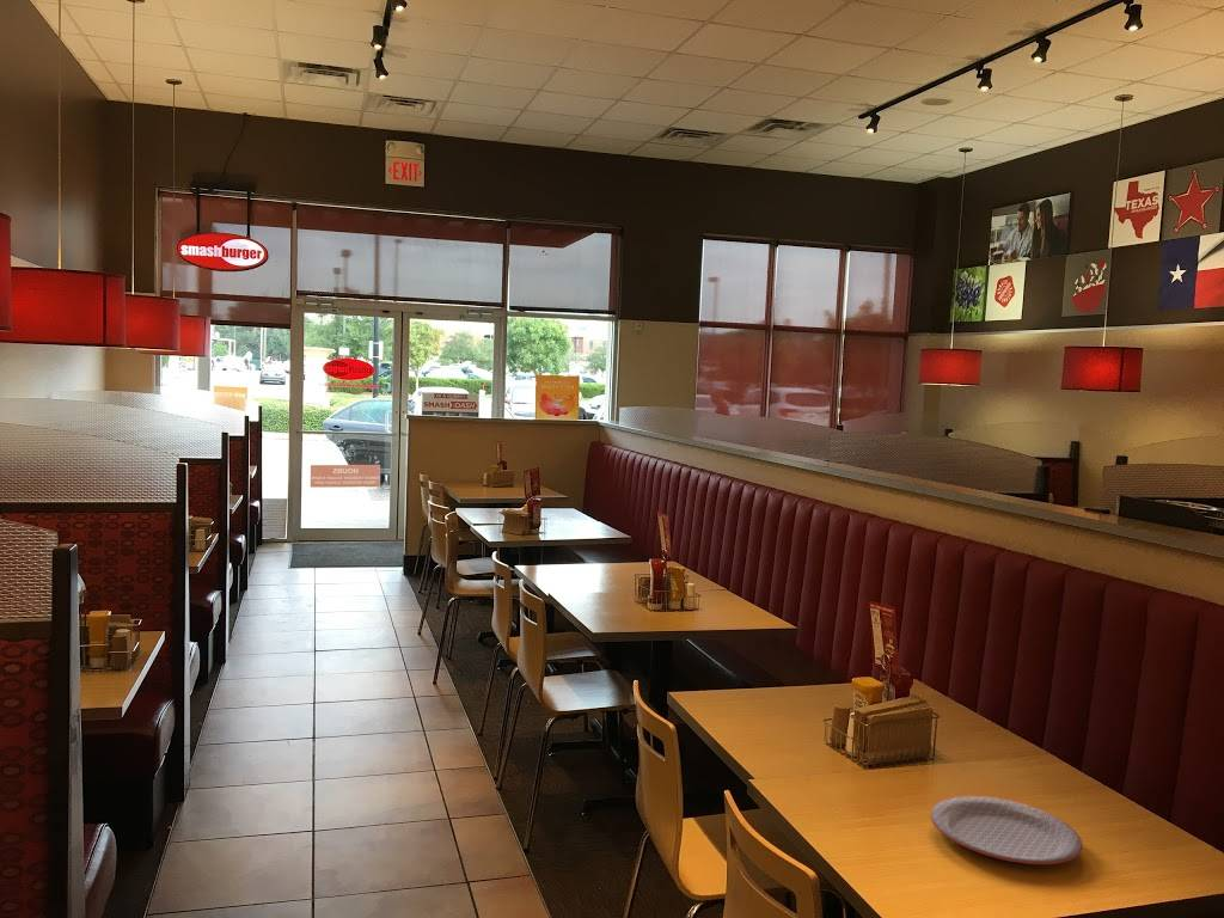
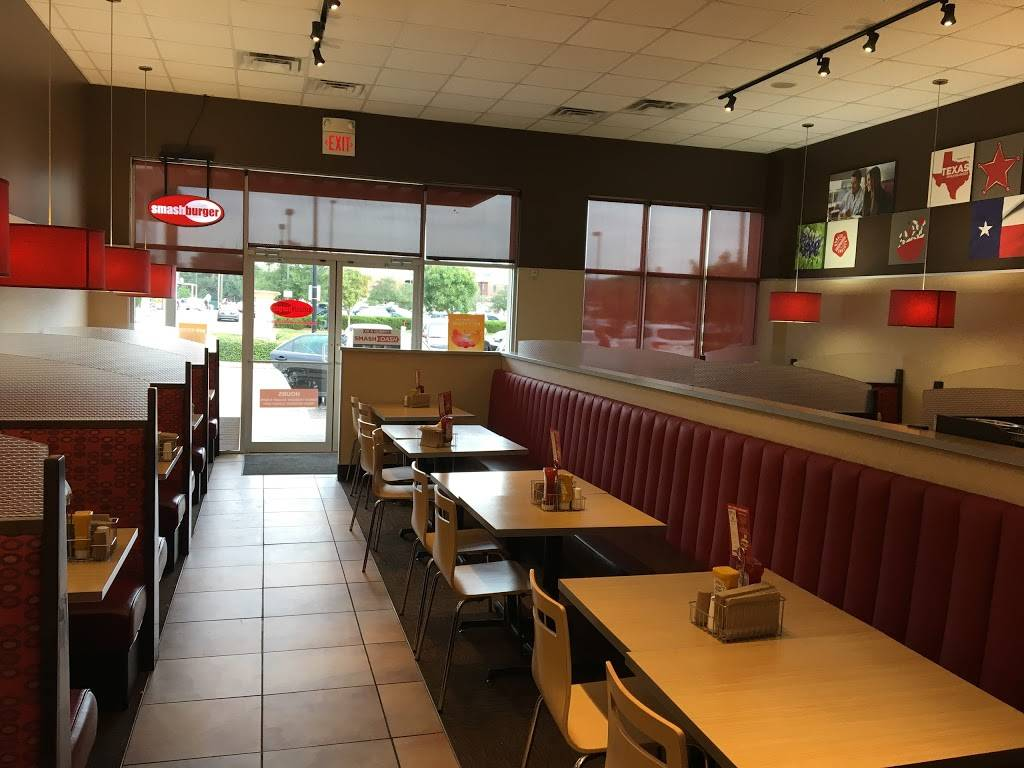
- plate (1004, 832)
